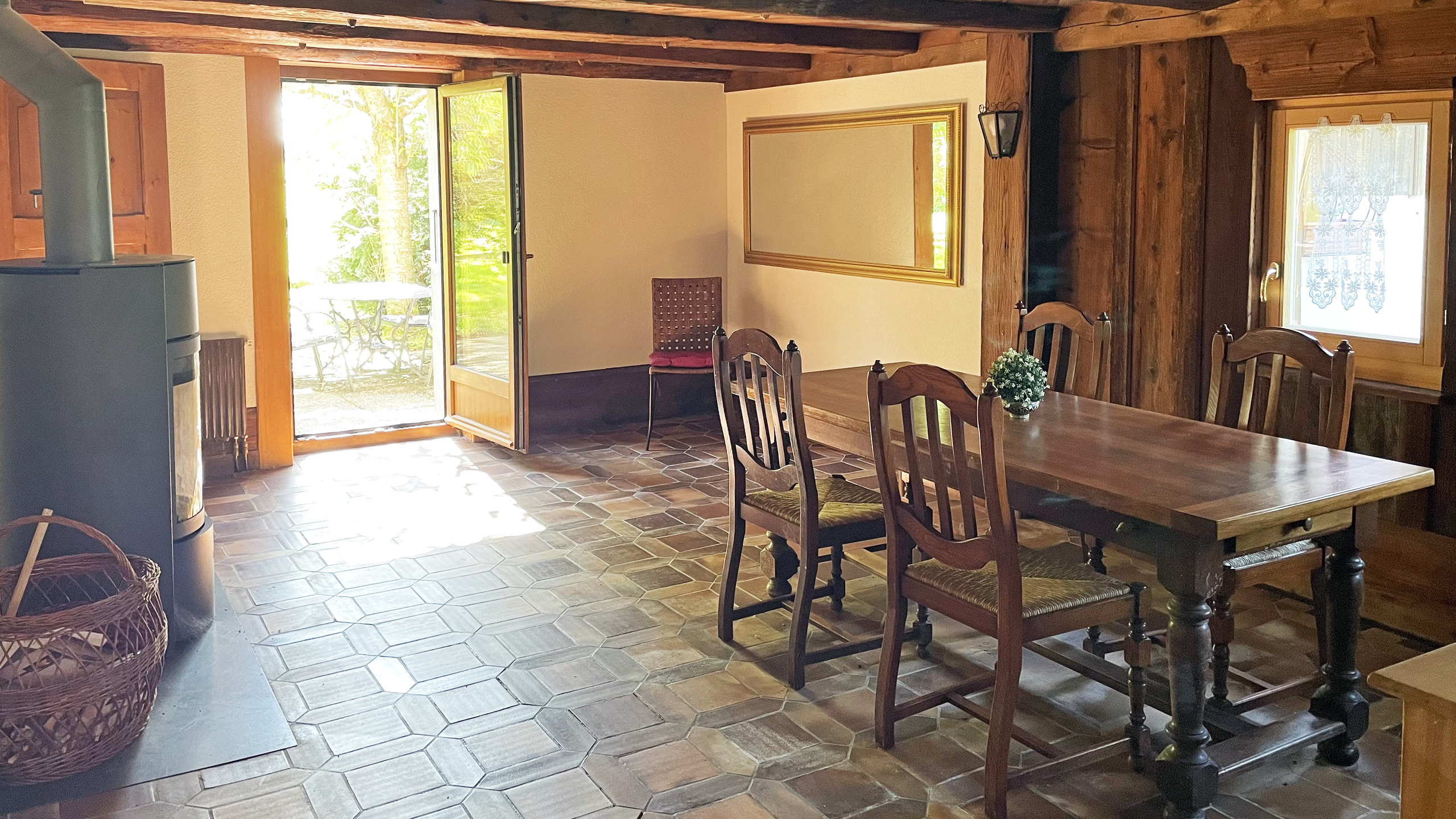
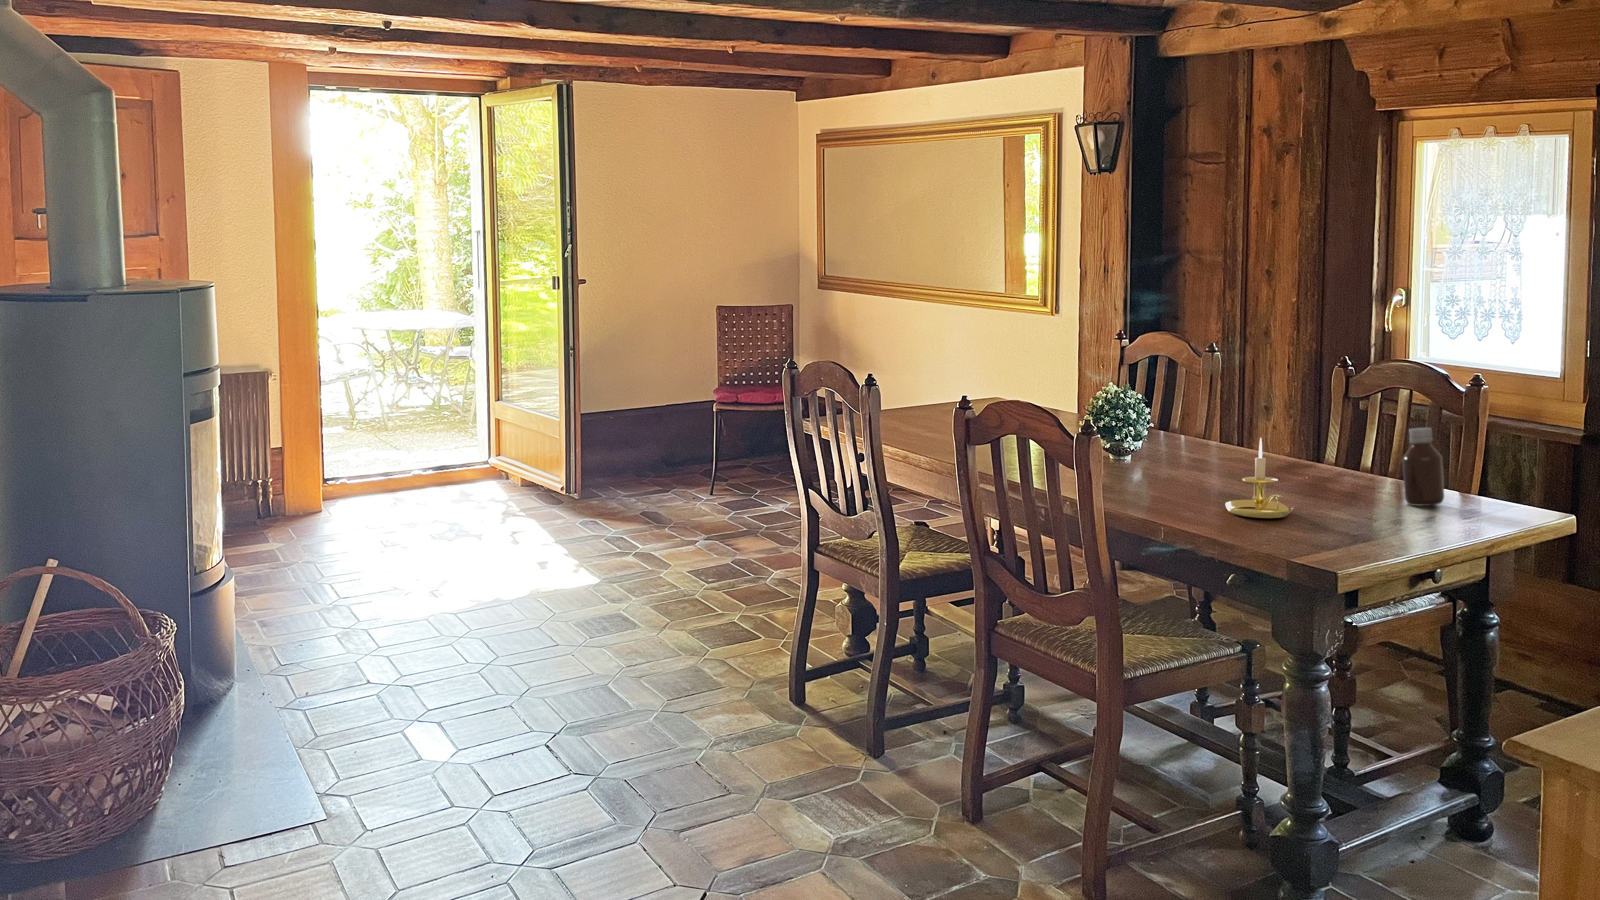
+ candle holder (1262, 476)
+ bottle (1423, 466)
